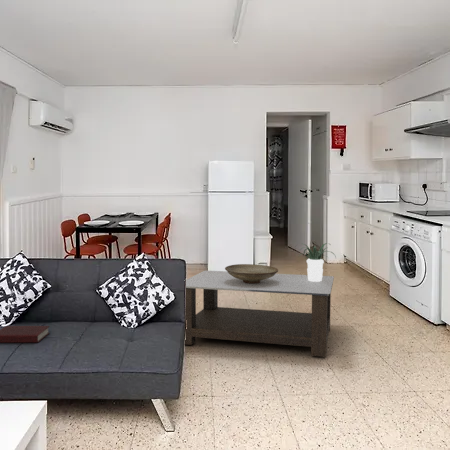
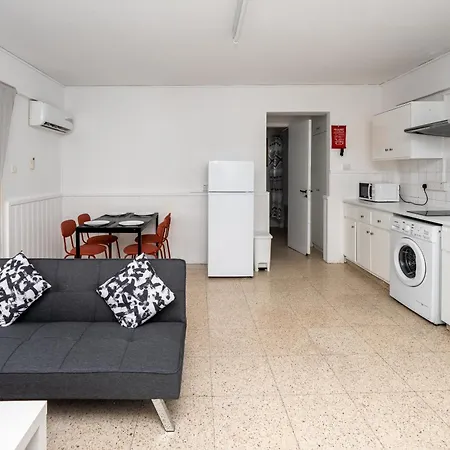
- decorative bowl (251, 274)
- book (21, 334)
- potted plant (316, 261)
- coffee table (258, 310)
